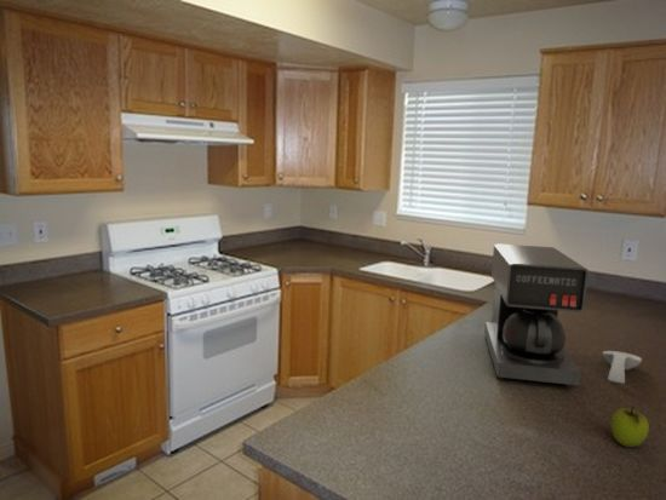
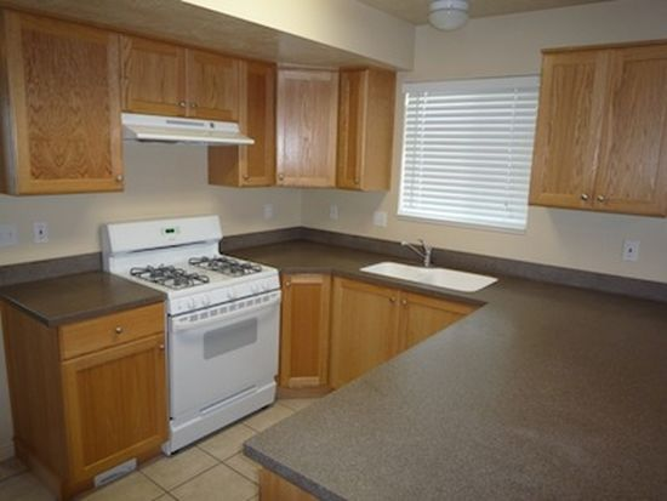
- spoon rest (620, 361)
- fruit (630, 425)
- coffee maker (529, 308)
